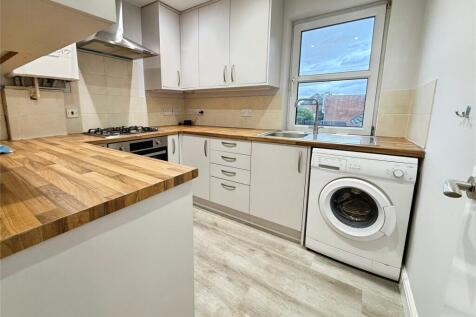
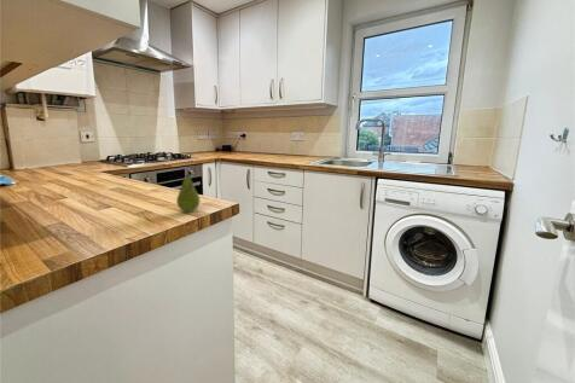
+ fruit (187, 192)
